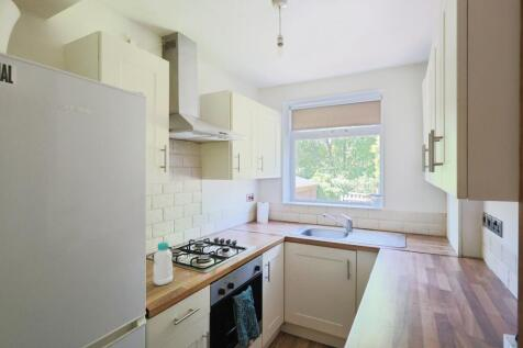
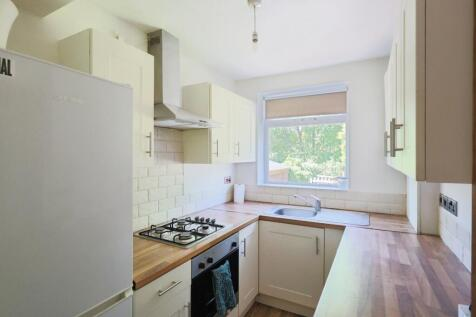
- bottle (163, 262)
